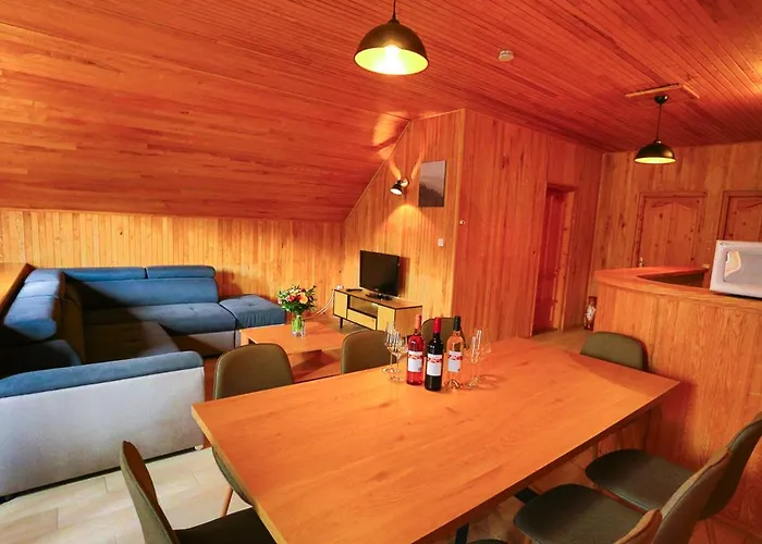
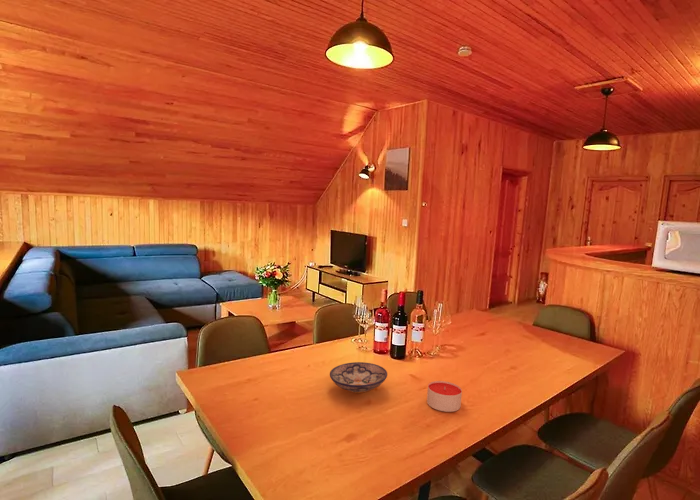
+ candle (444, 395)
+ bowl (358, 380)
